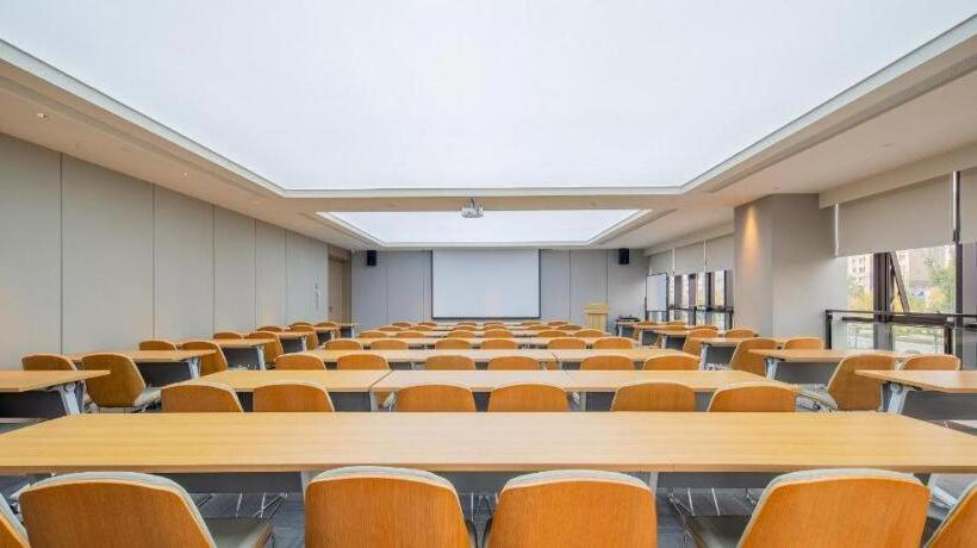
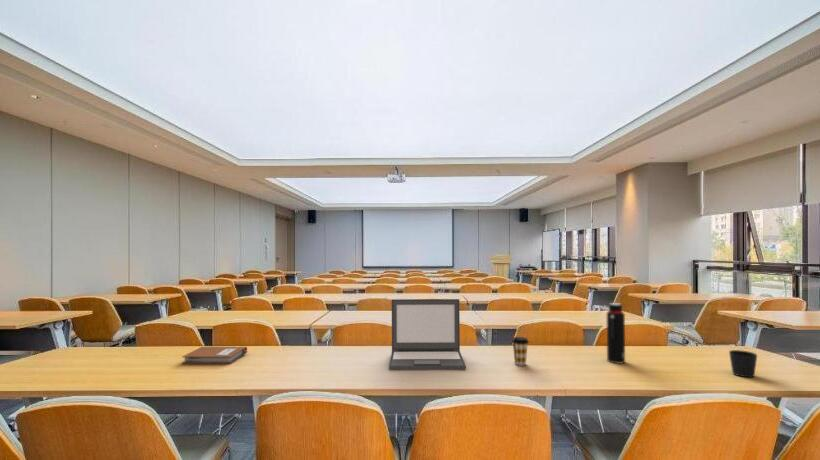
+ cup (741, 363)
+ water bottle (615, 333)
+ laptop (426, 332)
+ notebook (217, 354)
+ coffee cup (520, 351)
